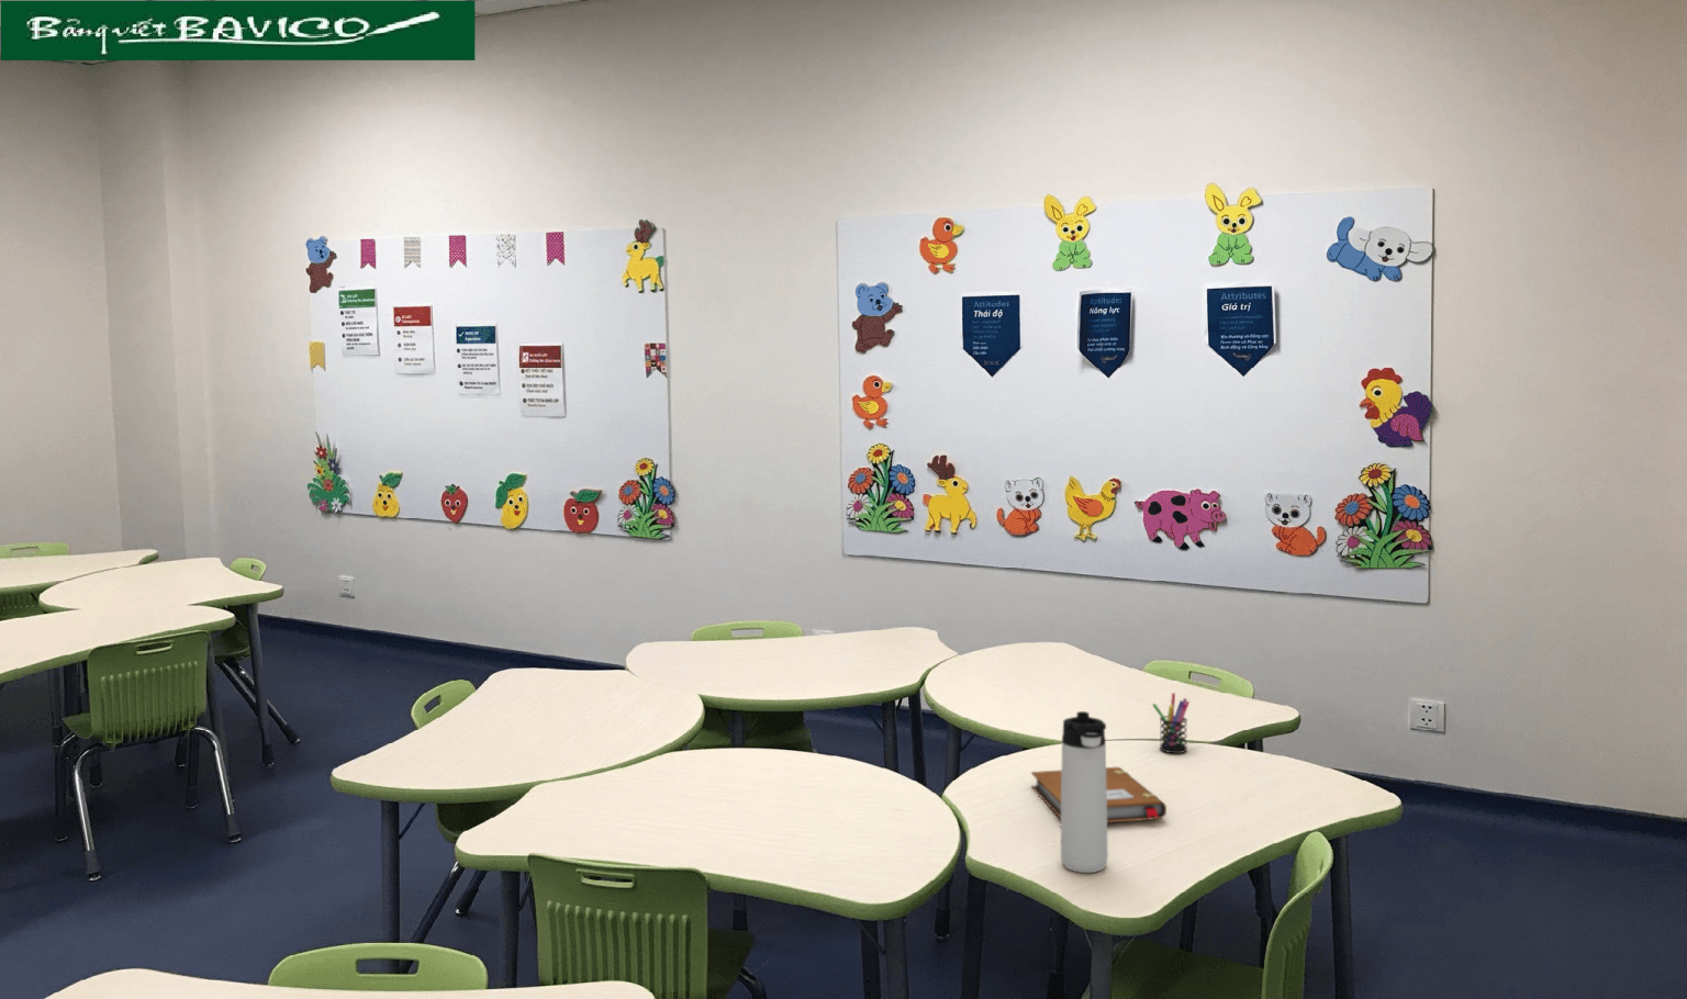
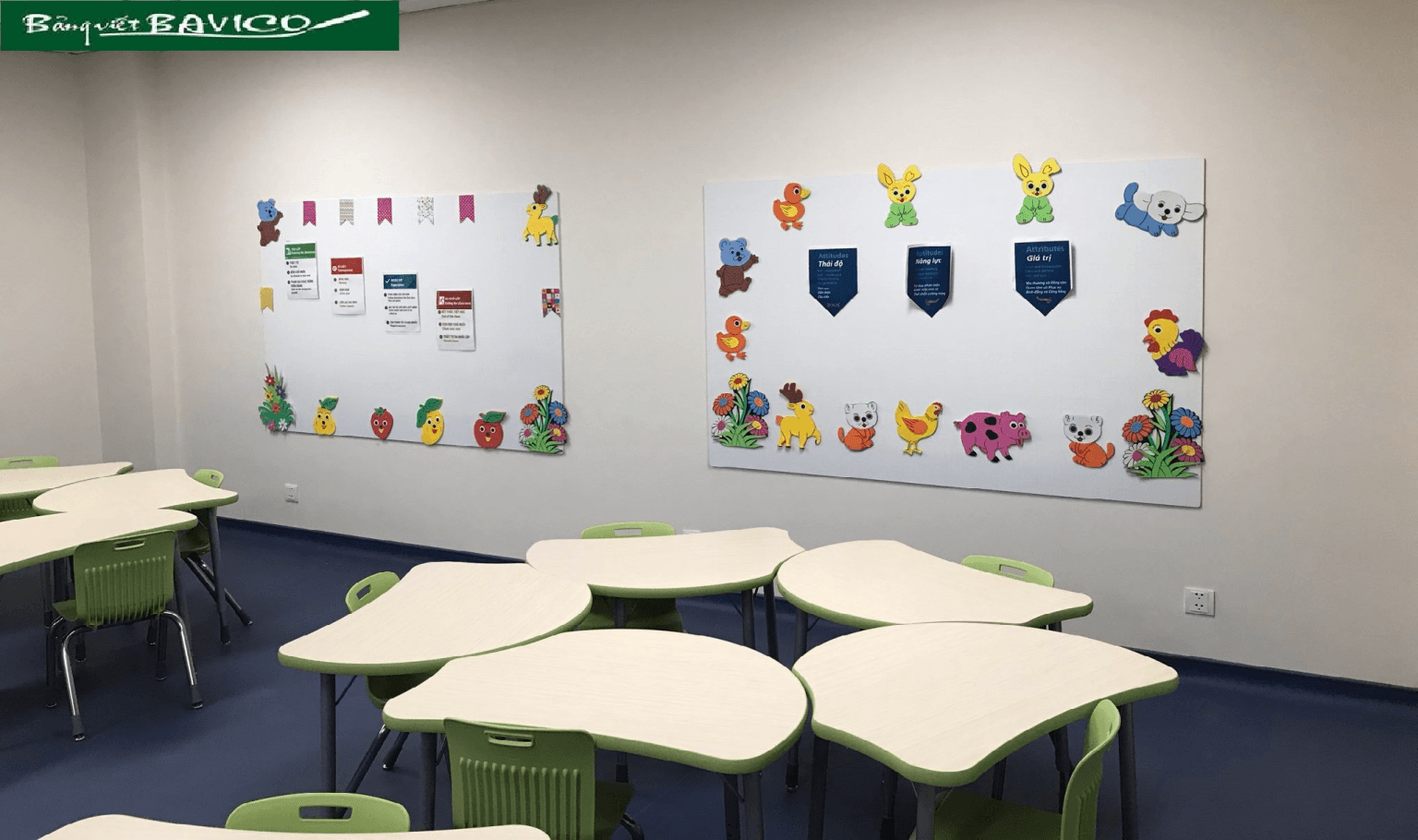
- notebook (1106, 791)
- thermos bottle (1086, 792)
- pen holder (1169, 722)
